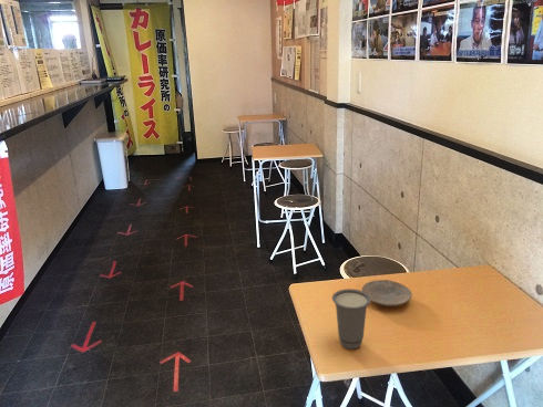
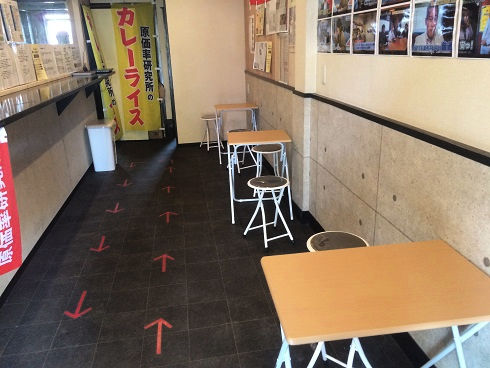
- plate (386, 294)
- cup (350, 321)
